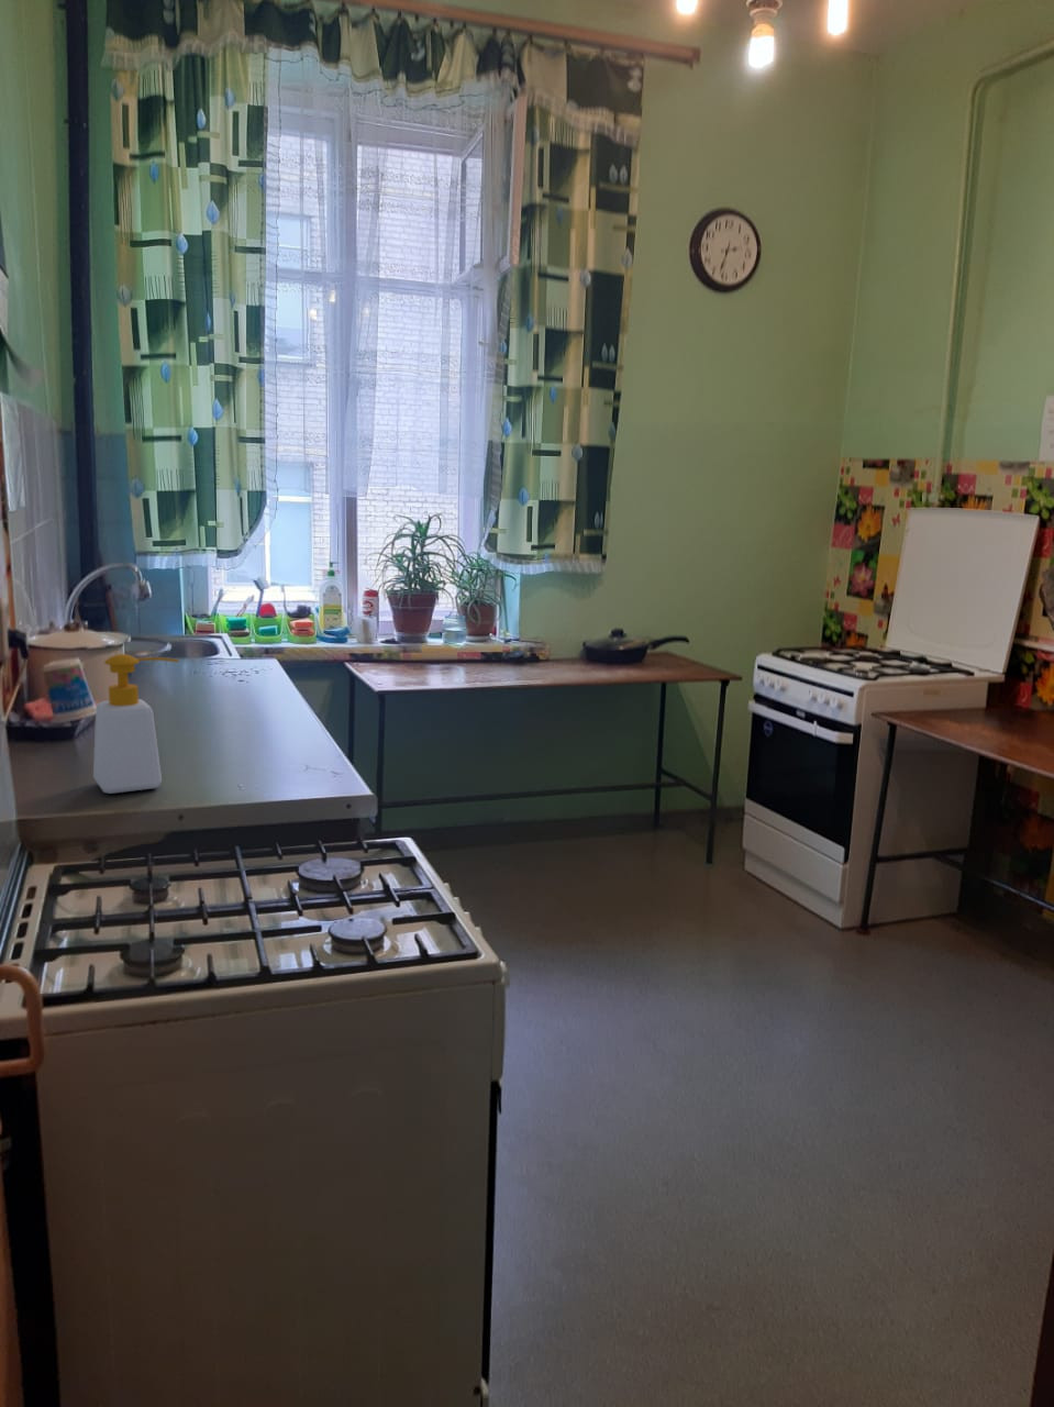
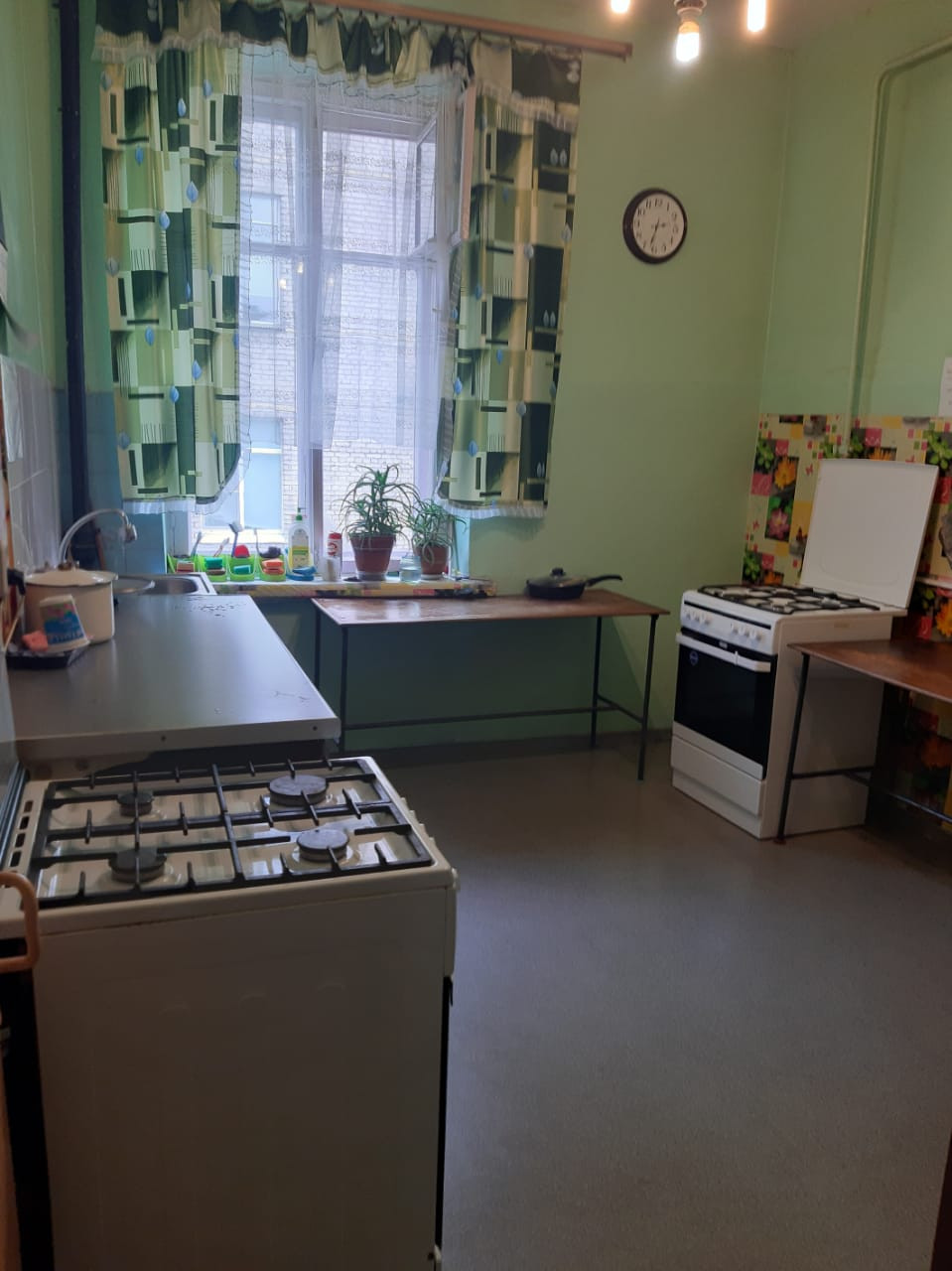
- soap bottle (137, 718)
